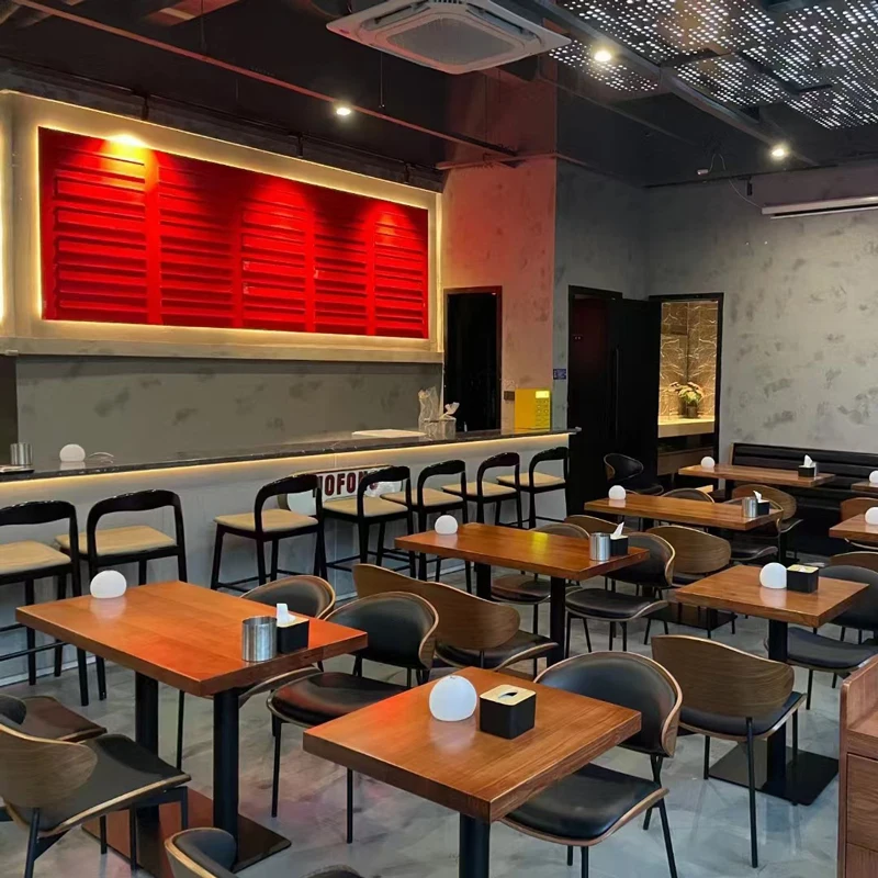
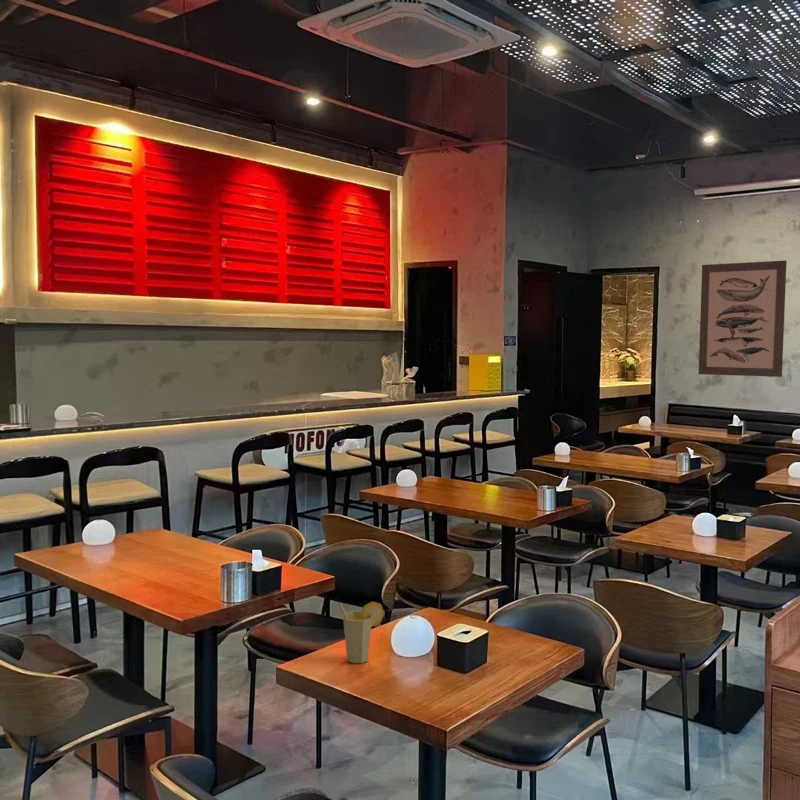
+ cup (361, 629)
+ wall art (741, 319)
